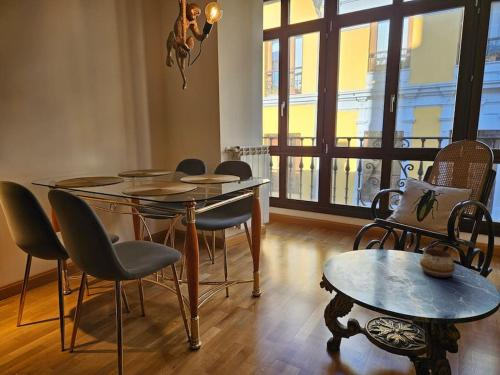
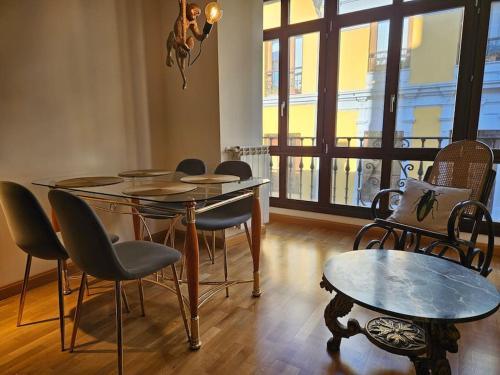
- decorative bowl (437, 263)
